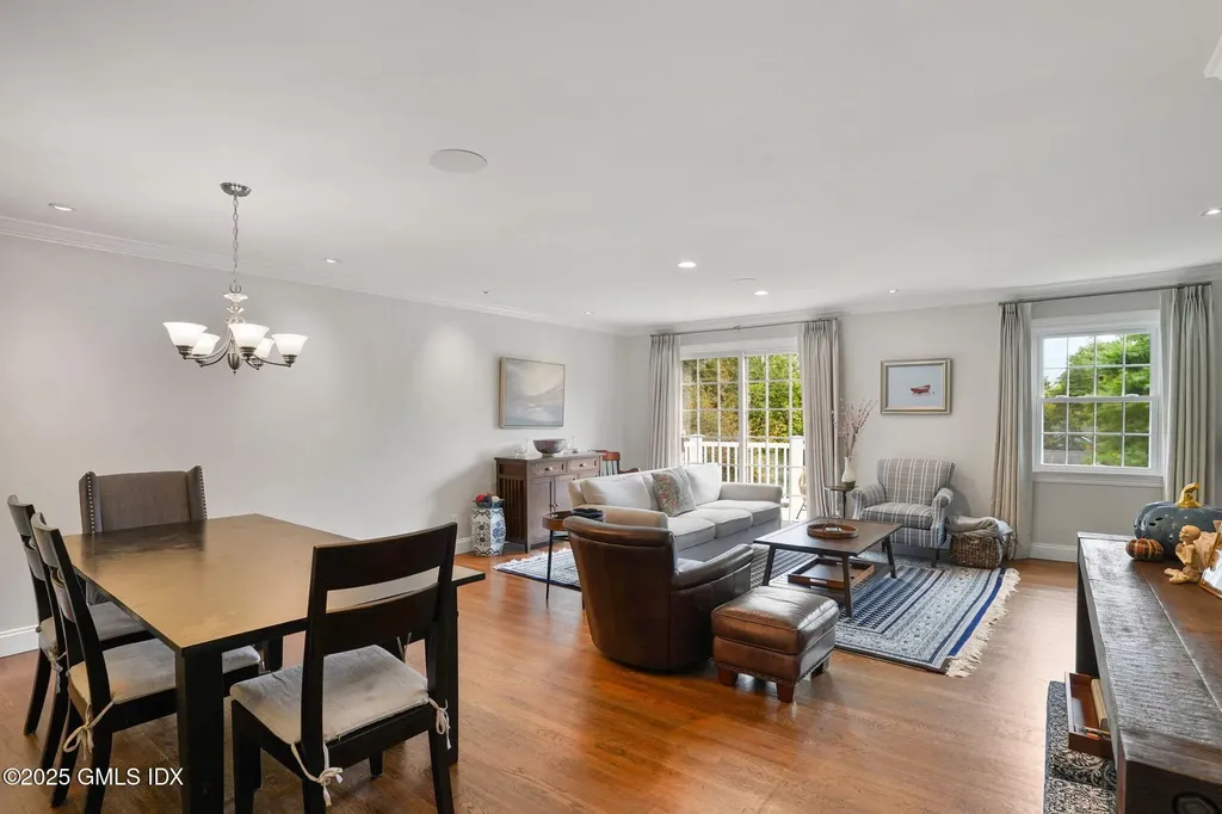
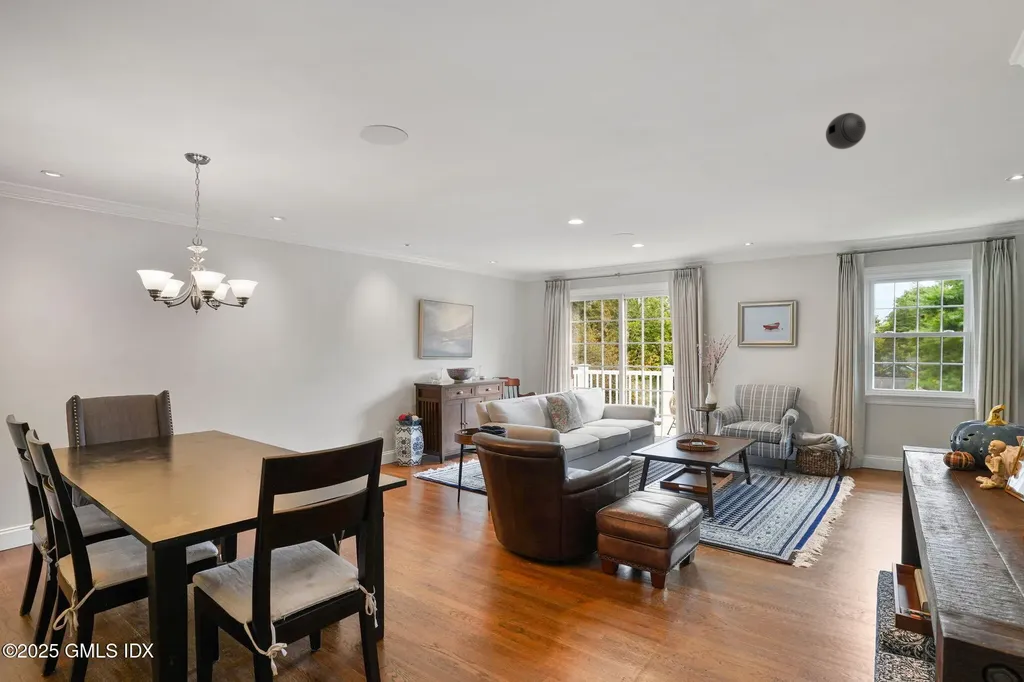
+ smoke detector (845, 131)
